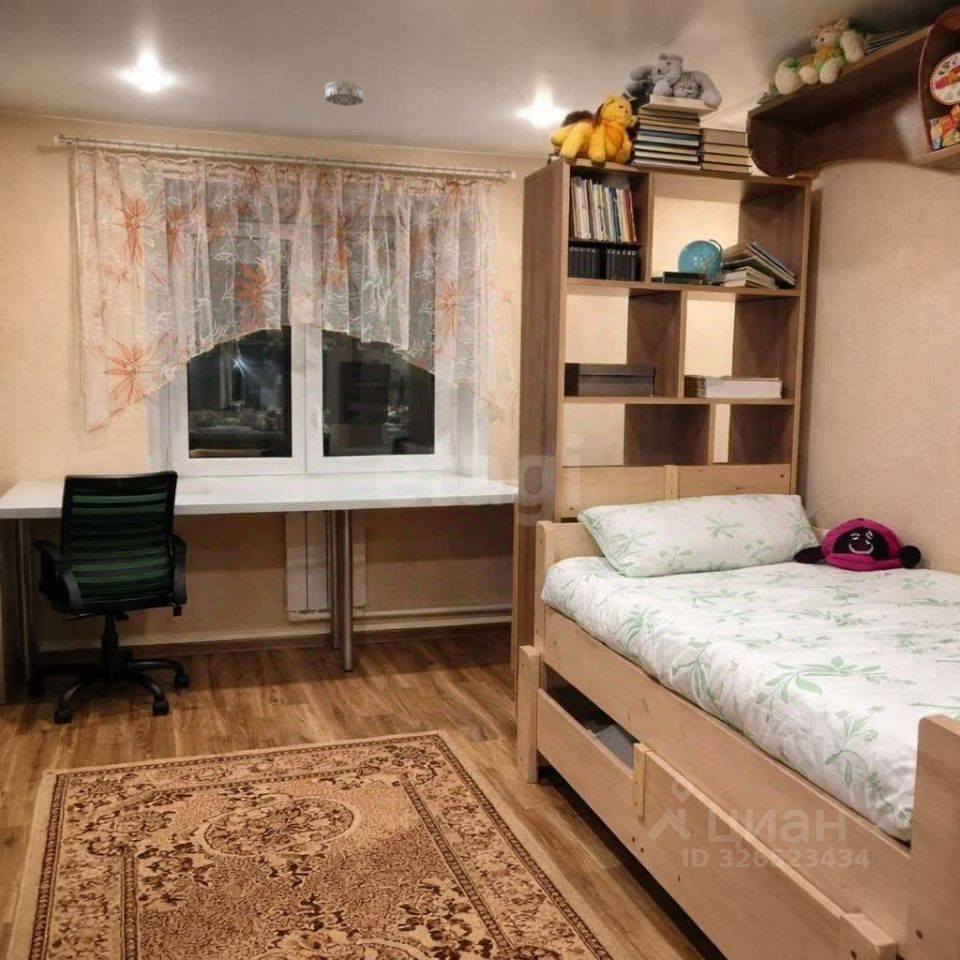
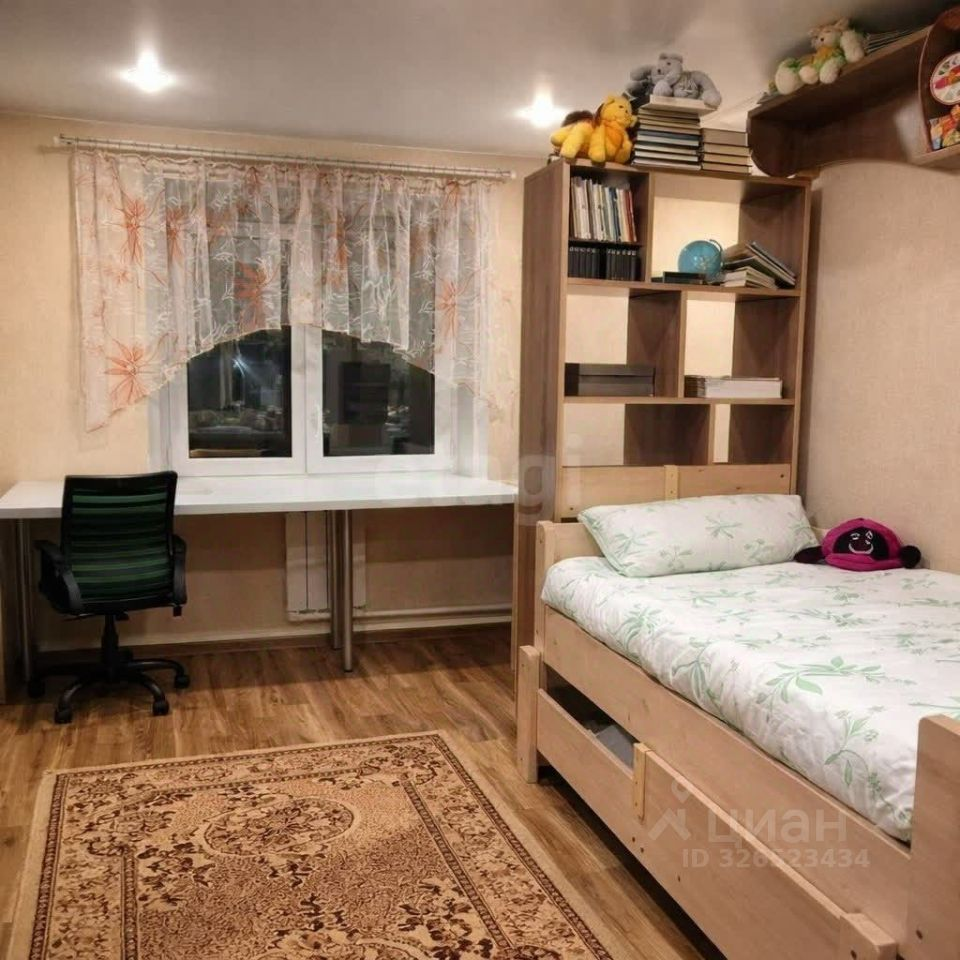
- smoke detector (344, 92)
